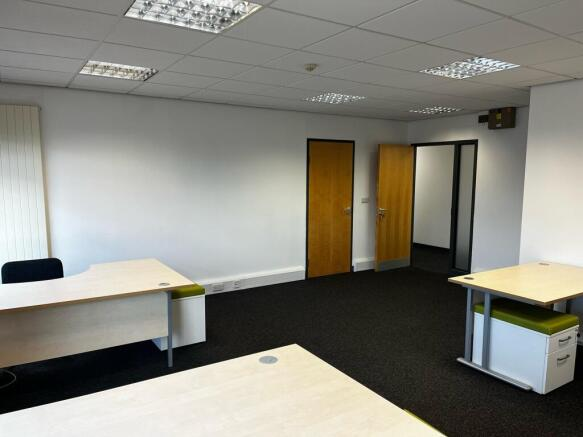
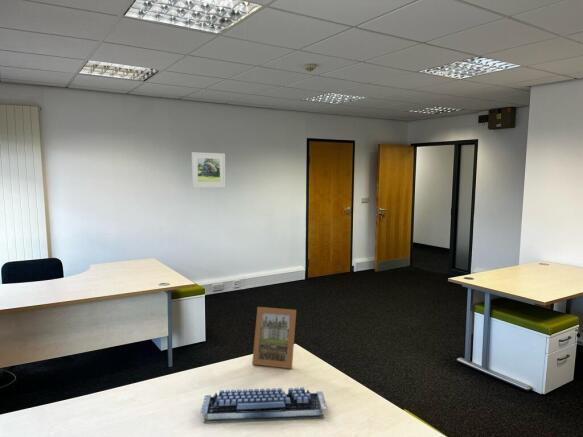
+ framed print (208, 170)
+ picture frame (276, 333)
+ computer keyboard (264, 402)
